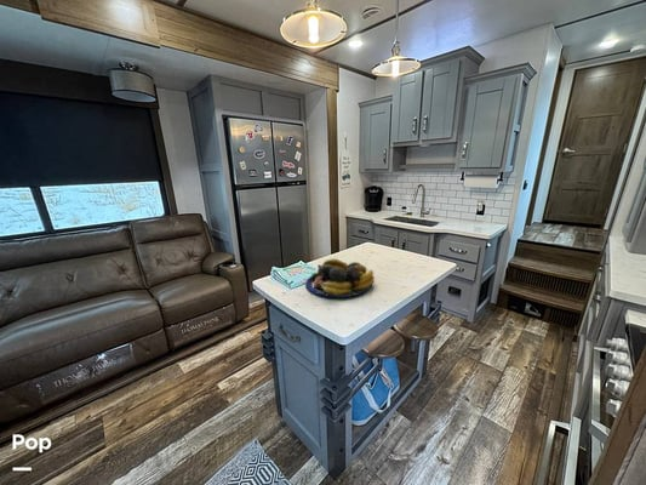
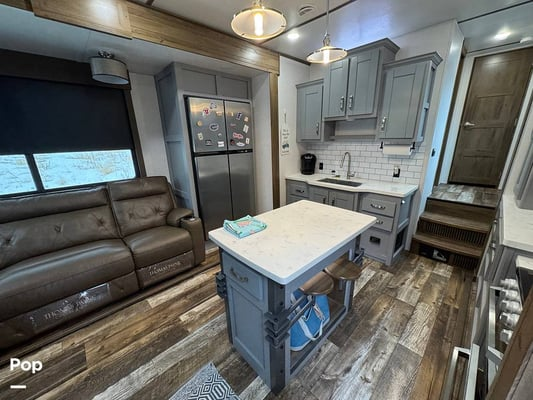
- fruit bowl (338, 270)
